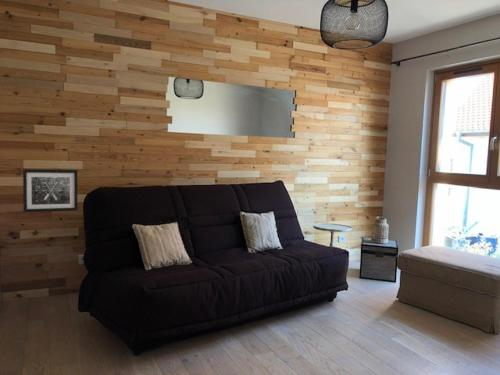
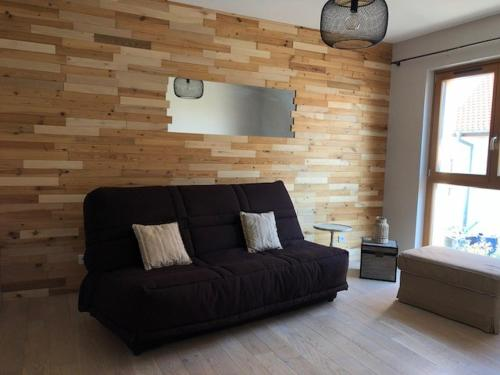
- wall art (51, 190)
